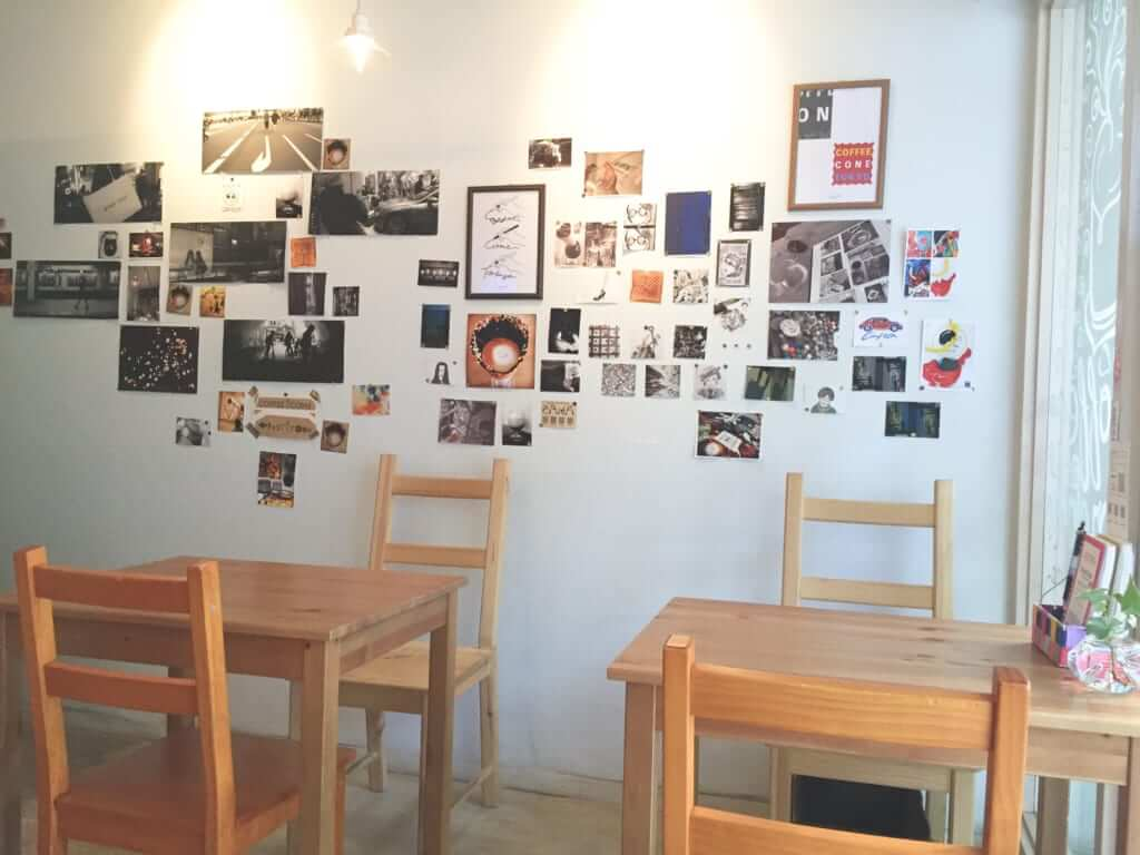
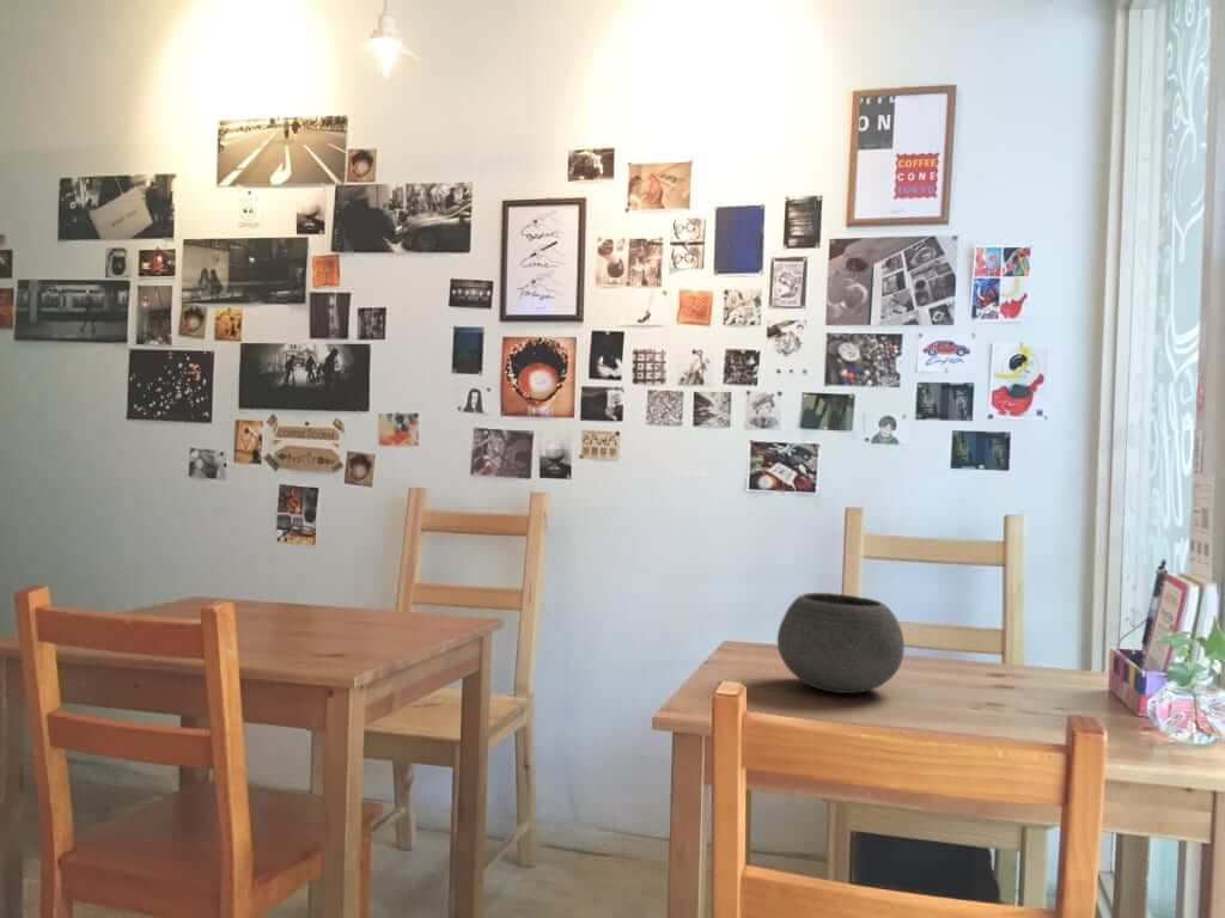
+ bowl (840, 642)
